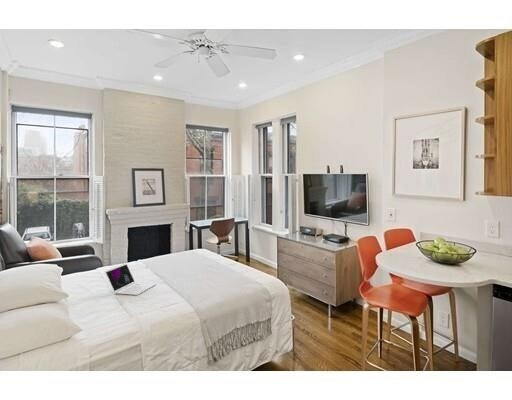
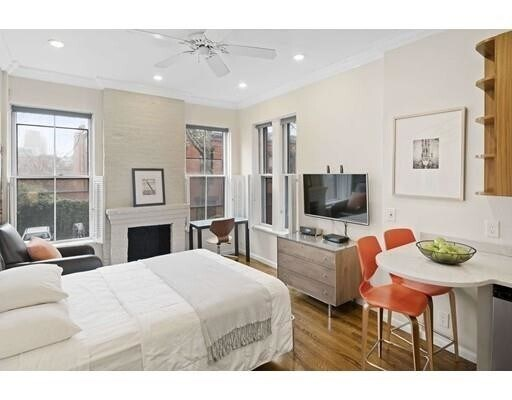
- laptop (131, 277)
